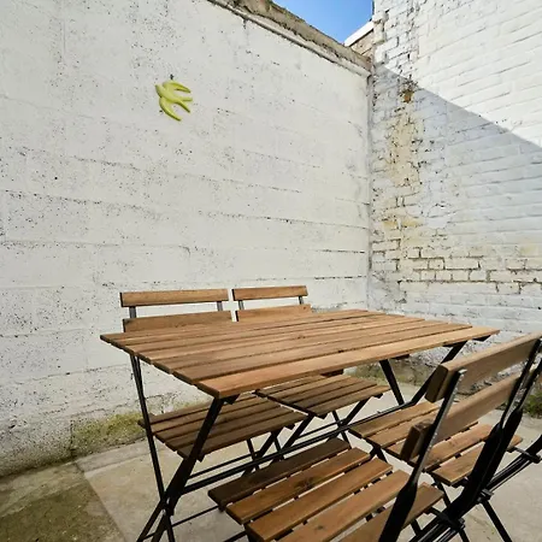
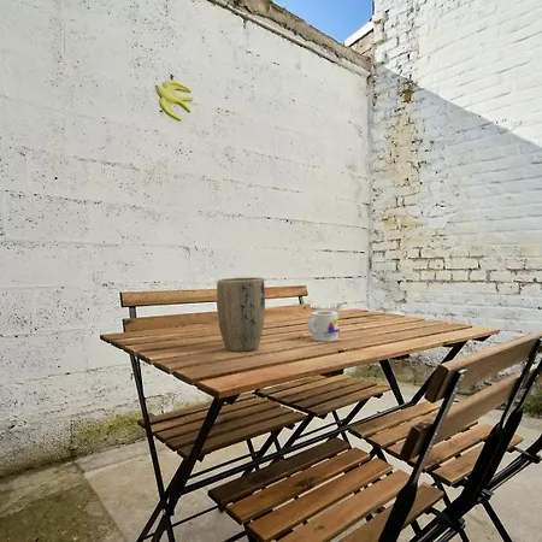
+ mug (322, 325)
+ plant pot (241, 313)
